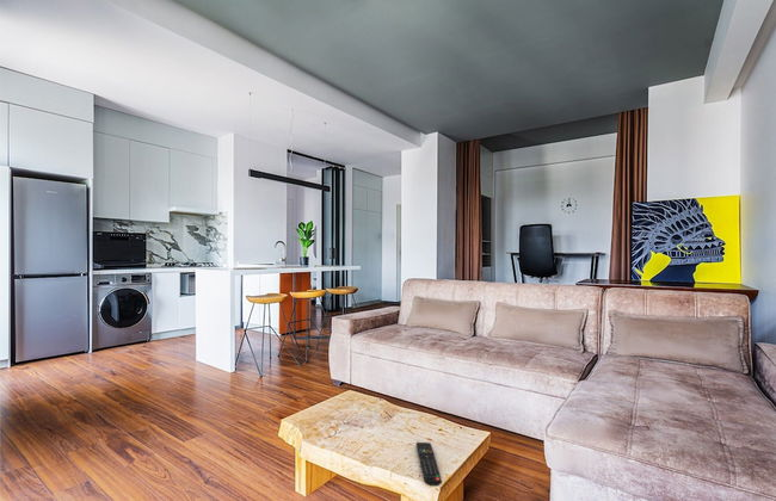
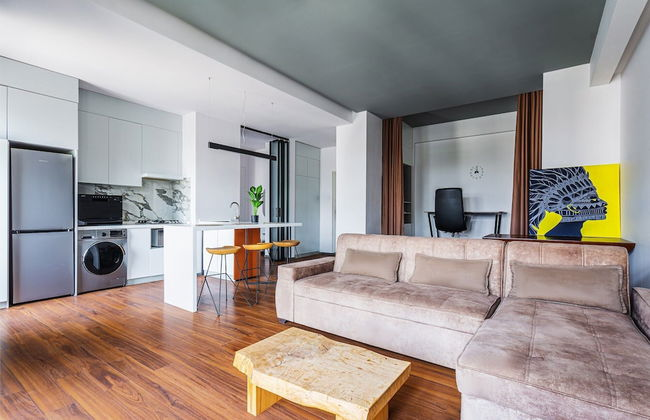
- remote control (427, 462)
